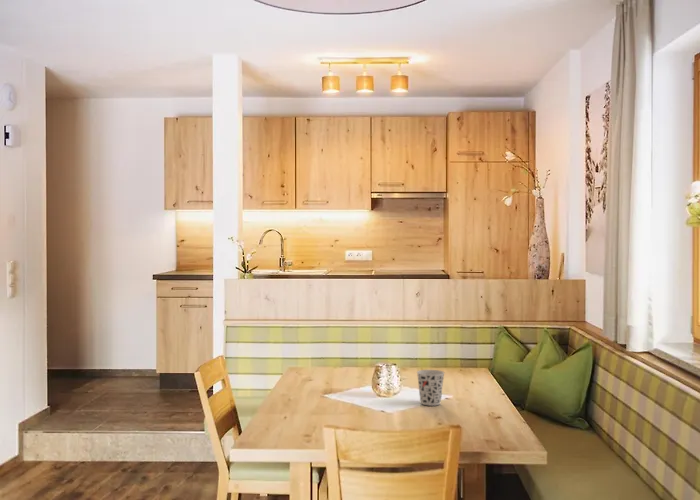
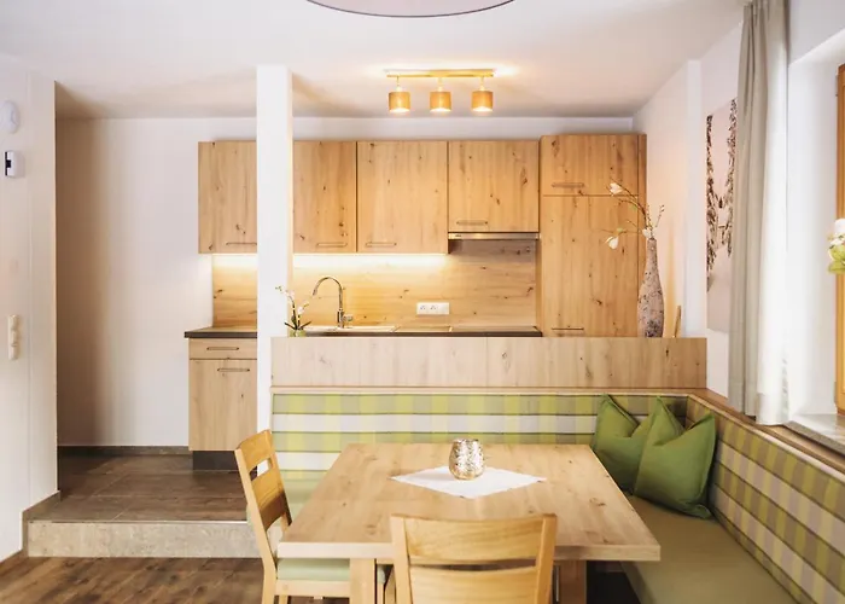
- cup (430, 387)
